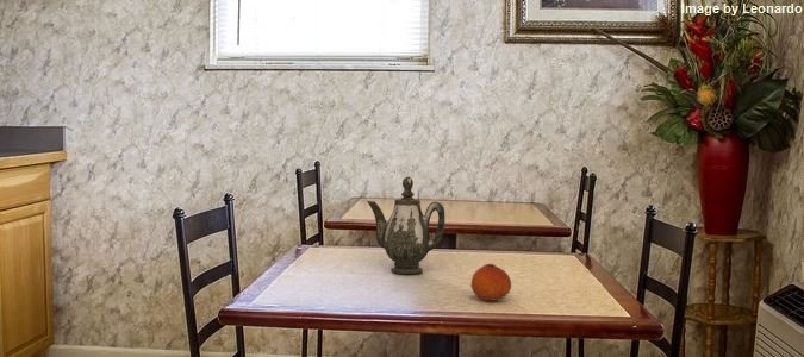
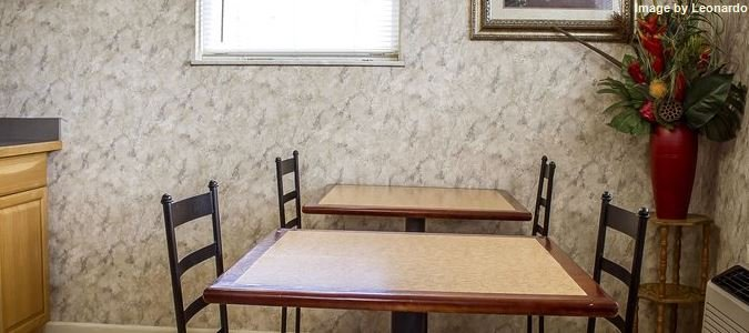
- fruit (491, 281)
- teapot (405, 224)
